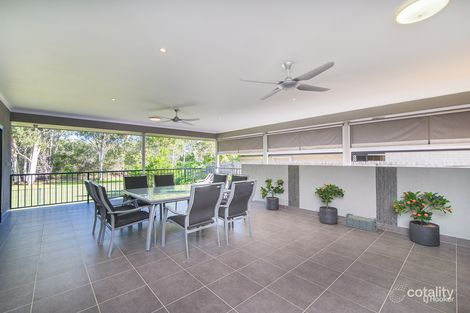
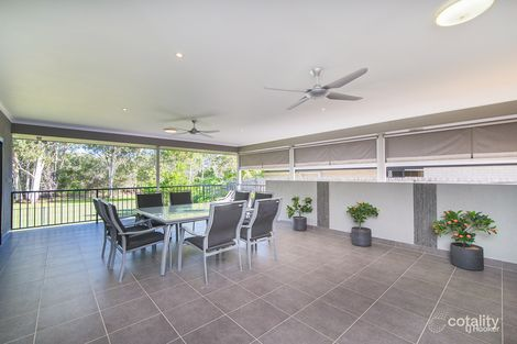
- storage bin (358, 221)
